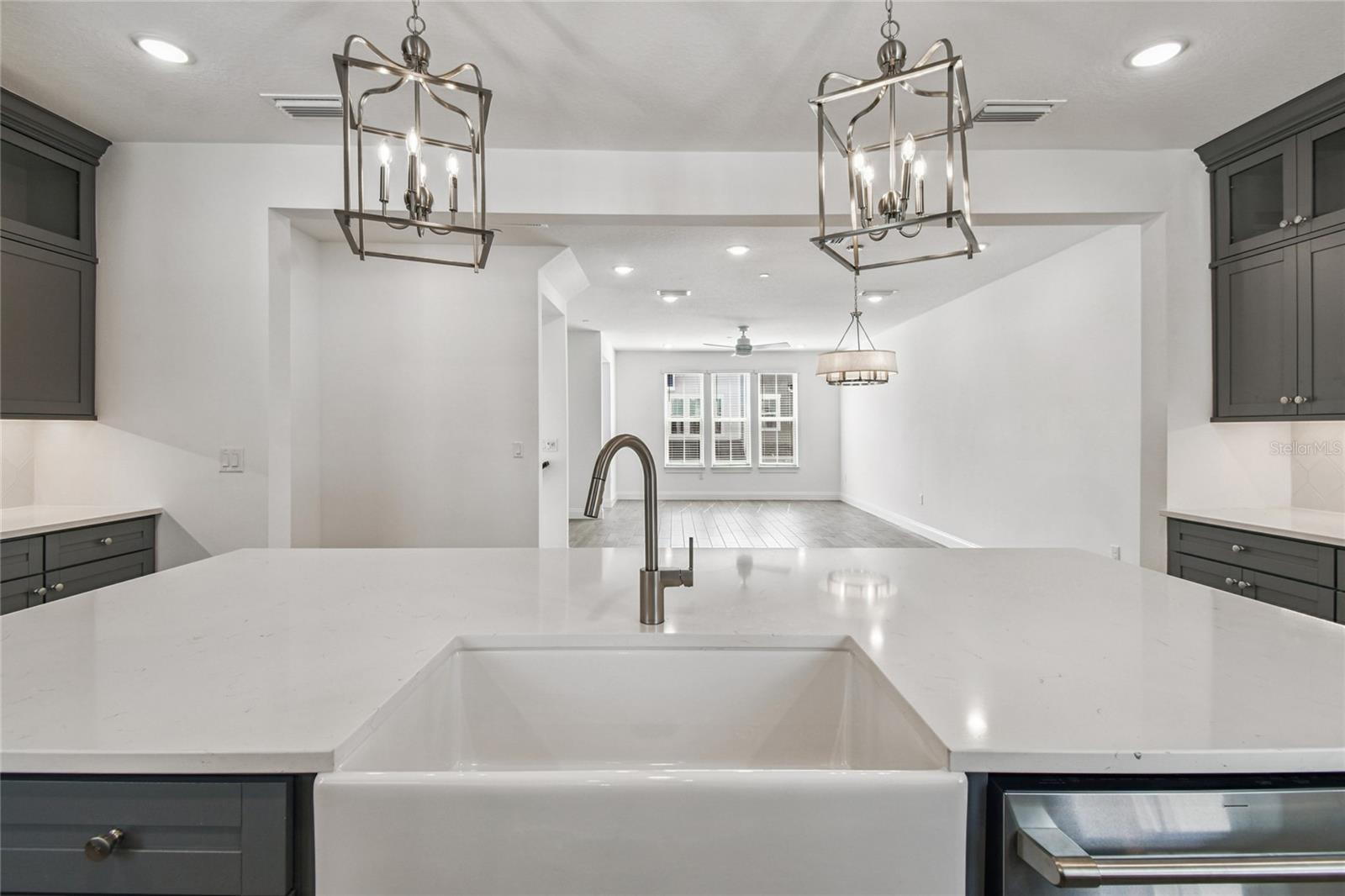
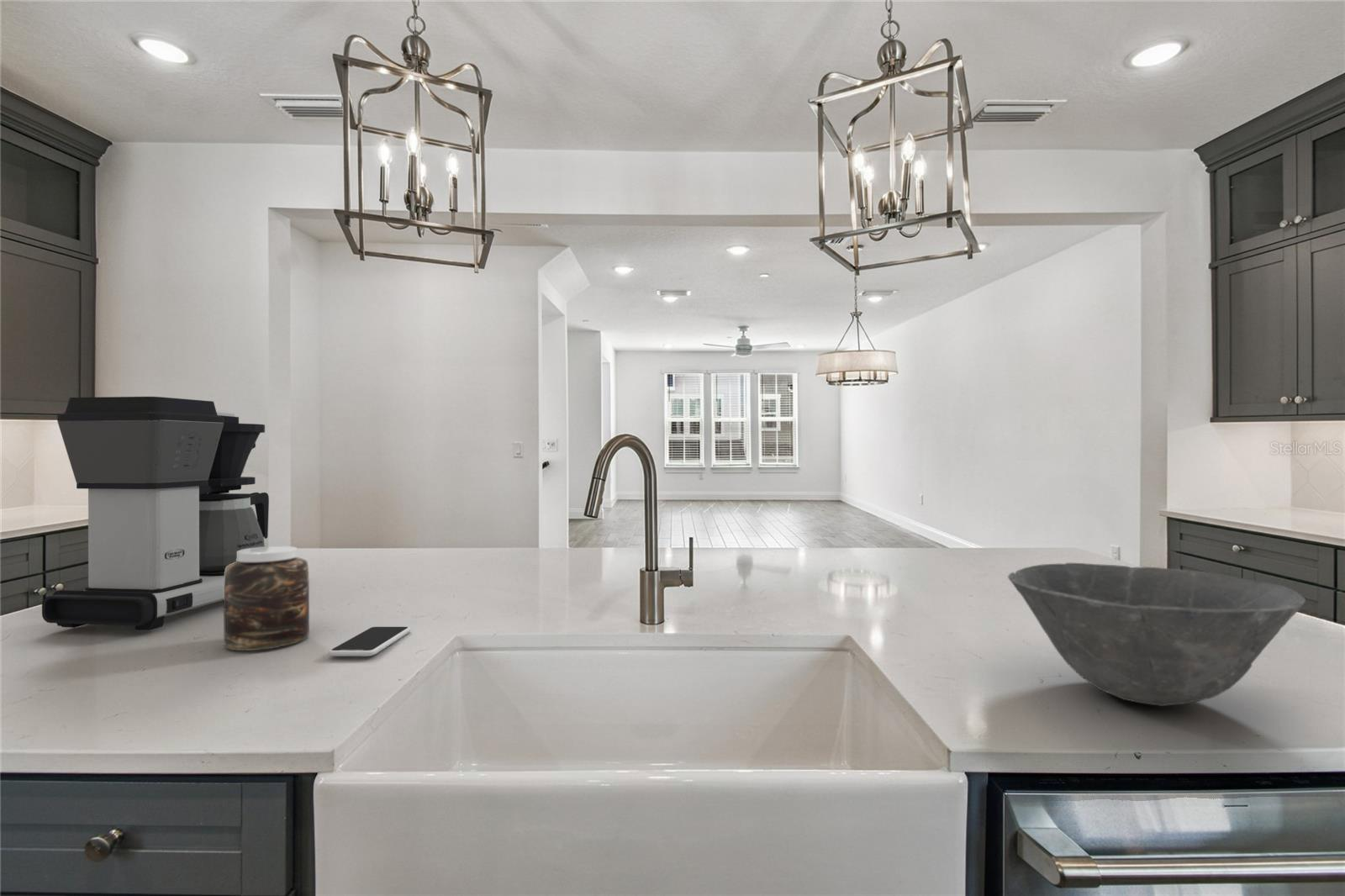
+ smartphone (372, 640)
+ coffee maker (192, 503)
+ bowl (1143, 638)
+ jar (267, 595)
